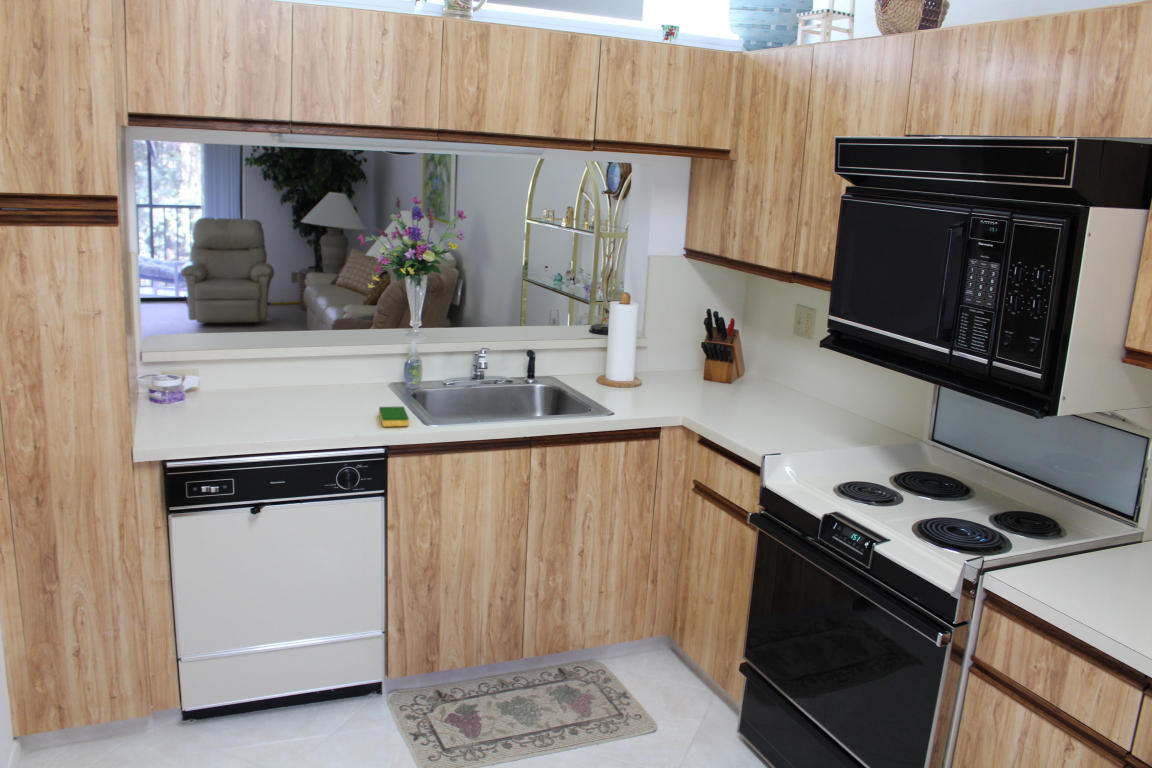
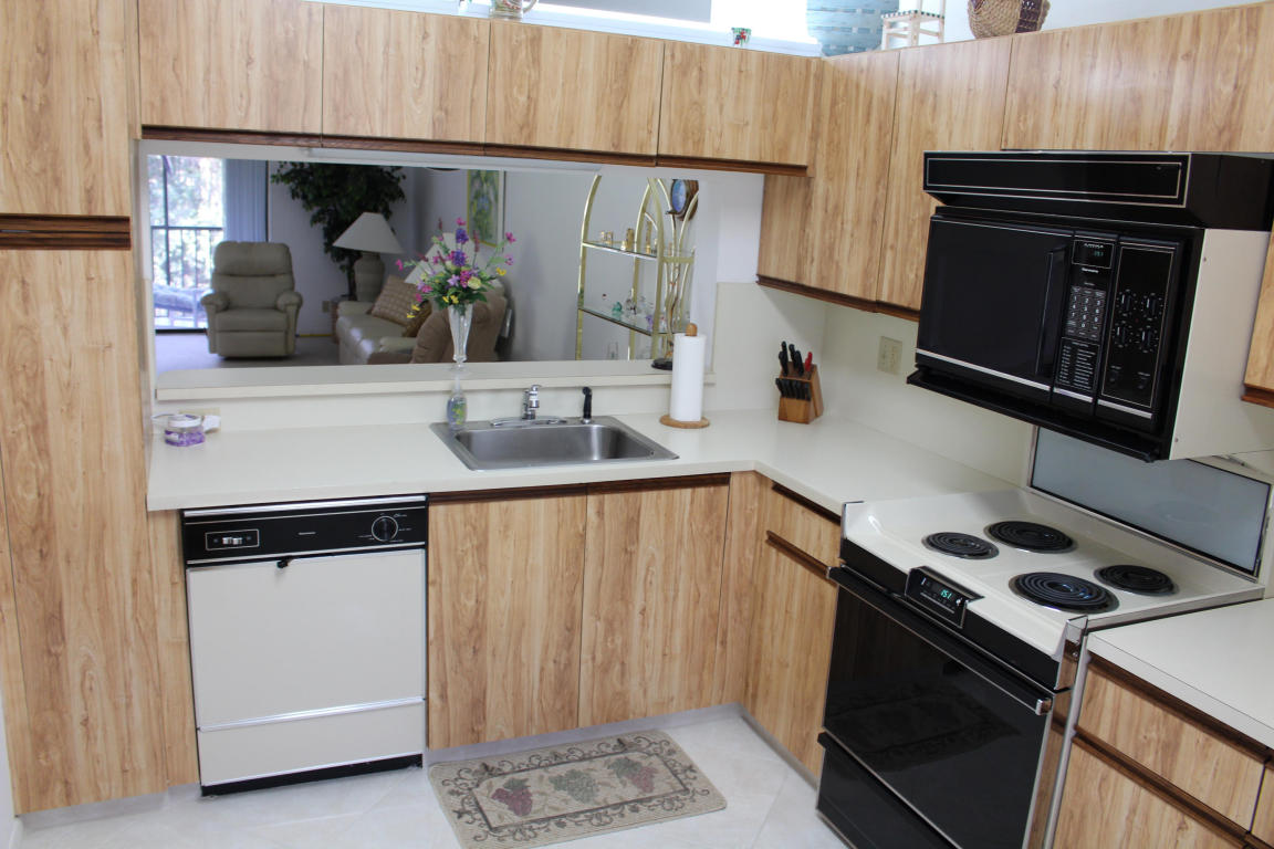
- dish sponge (393, 416)
